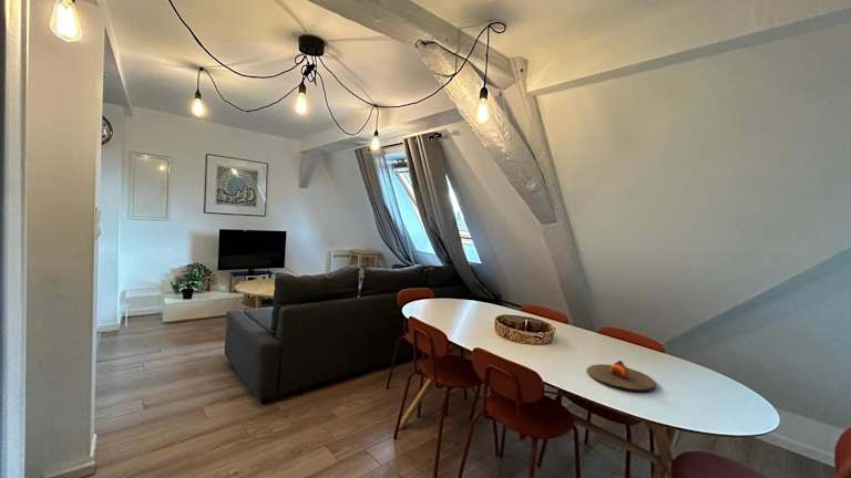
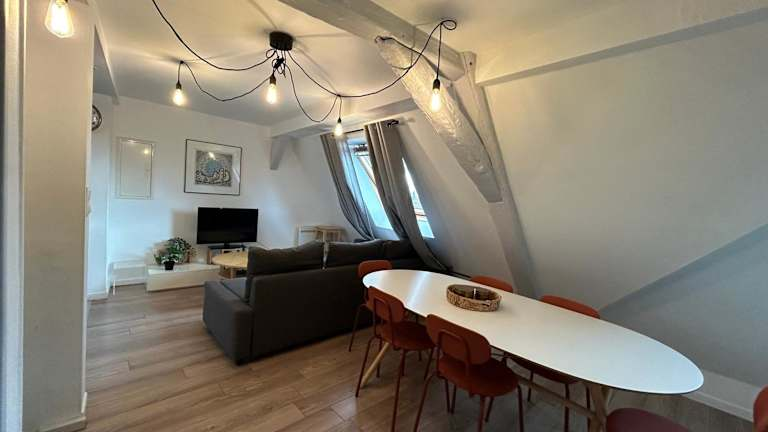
- plate (619, 368)
